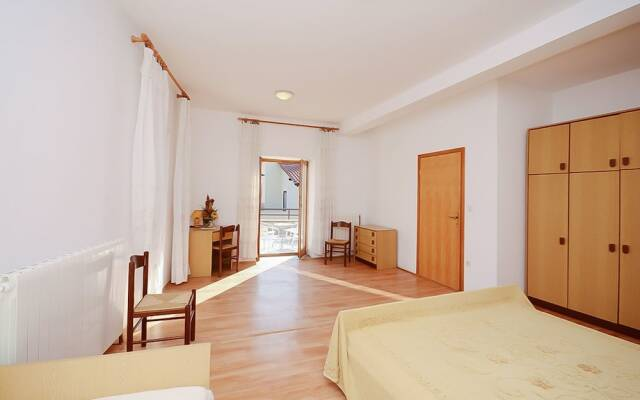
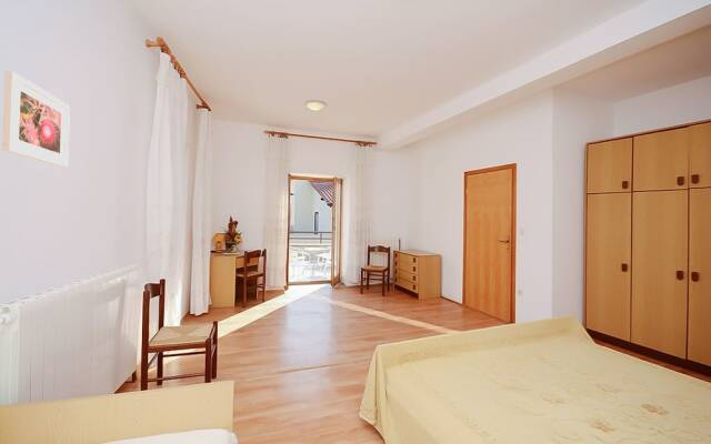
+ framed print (40, 124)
